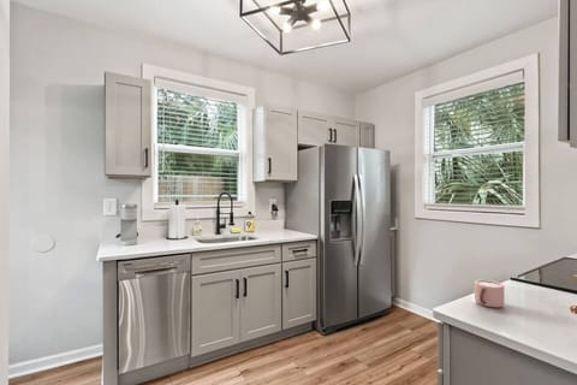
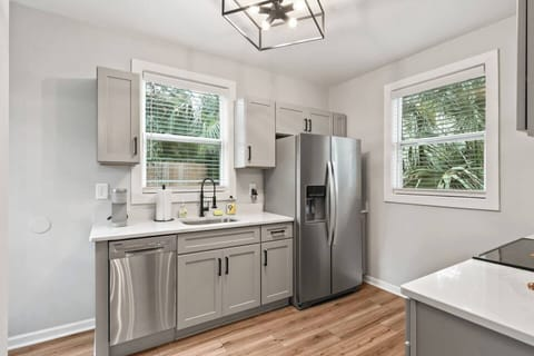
- mug (487, 294)
